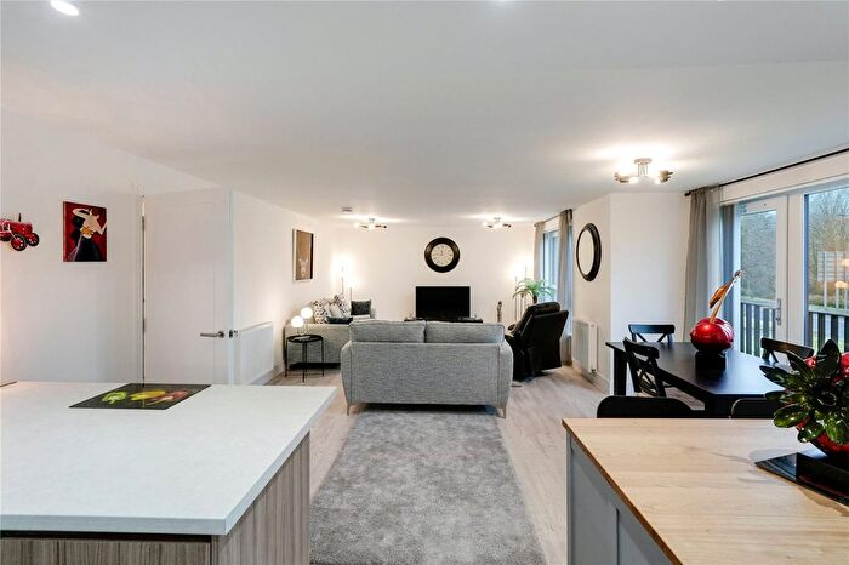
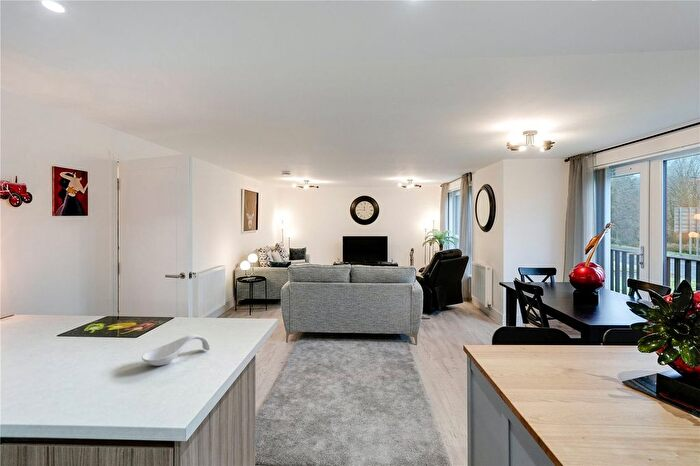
+ spoon rest (177, 348)
